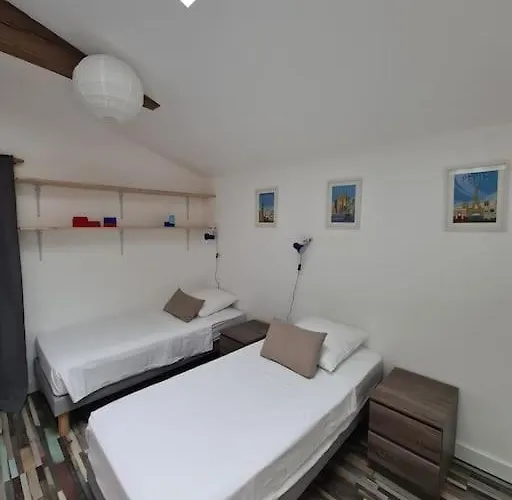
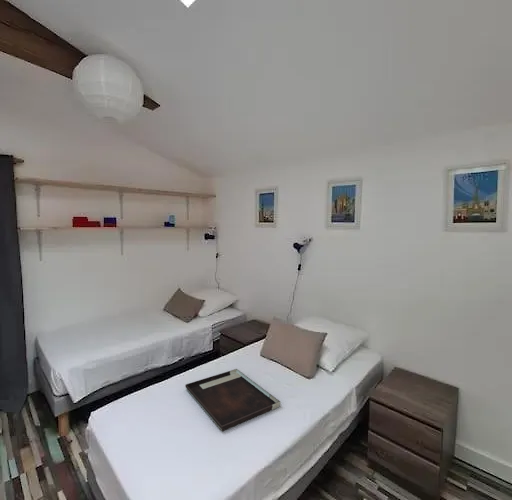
+ tray (230, 395)
